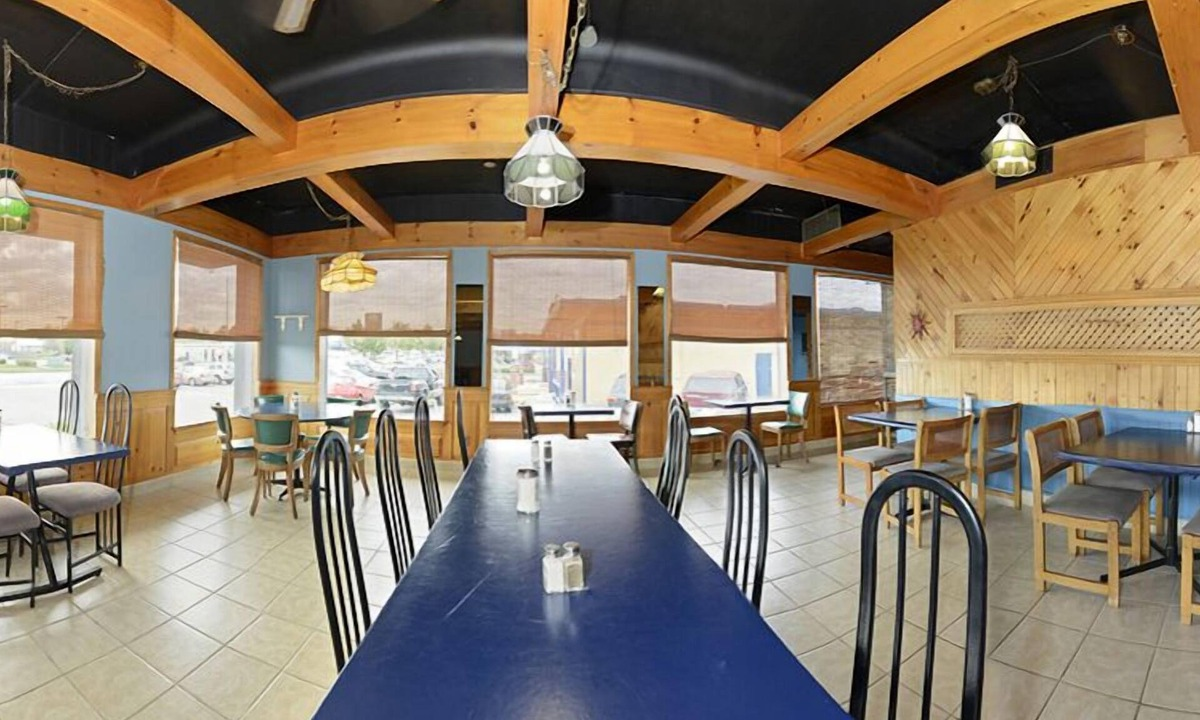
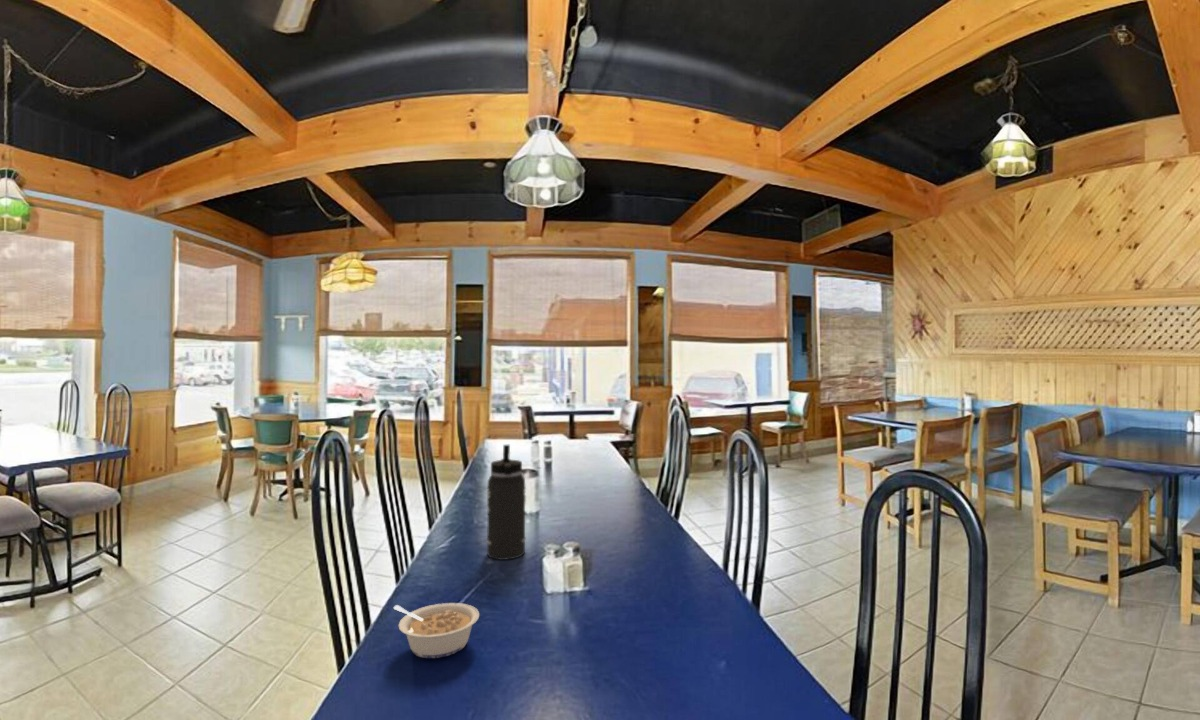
+ legume (436, 629)
+ thermos bottle (506, 499)
